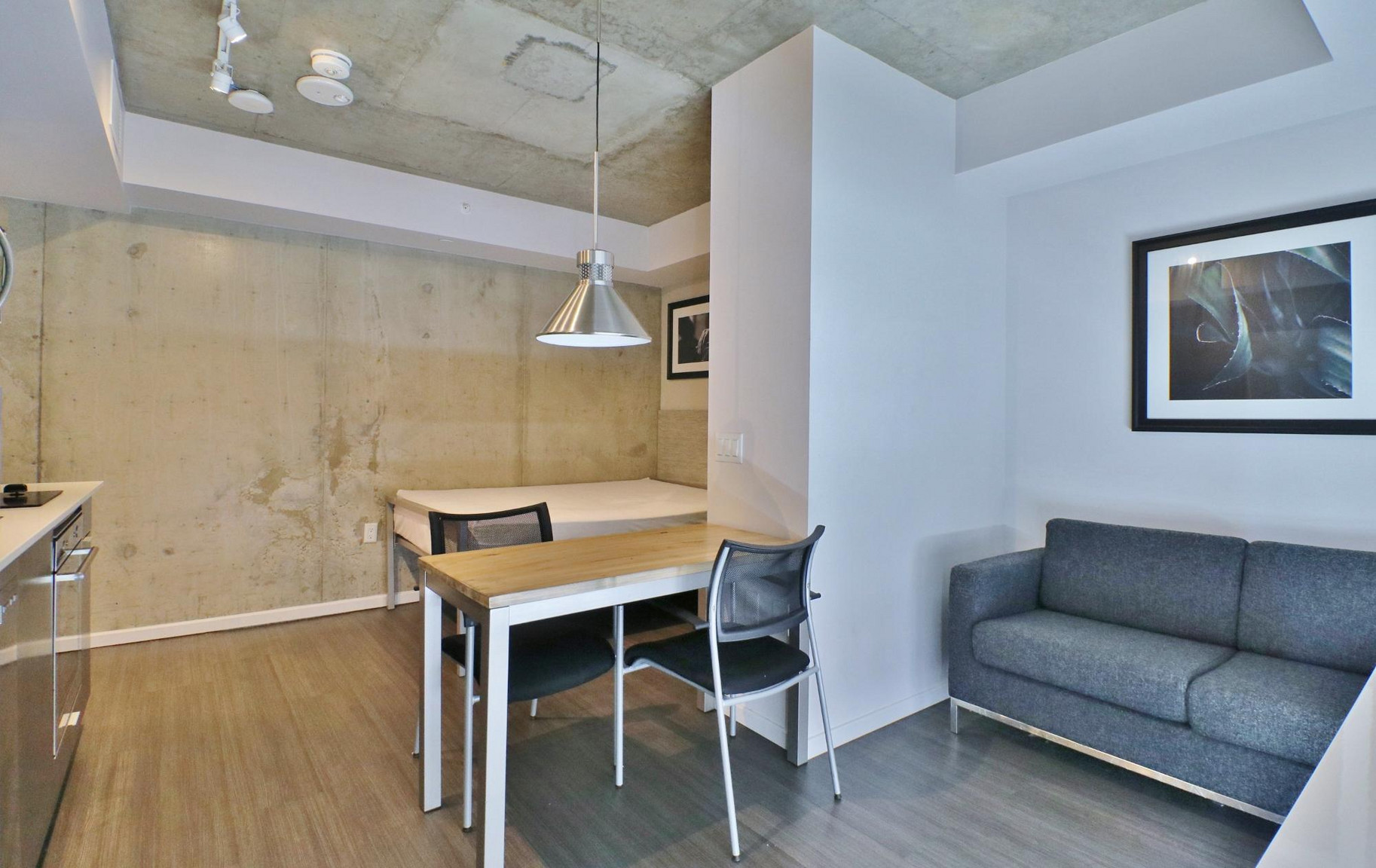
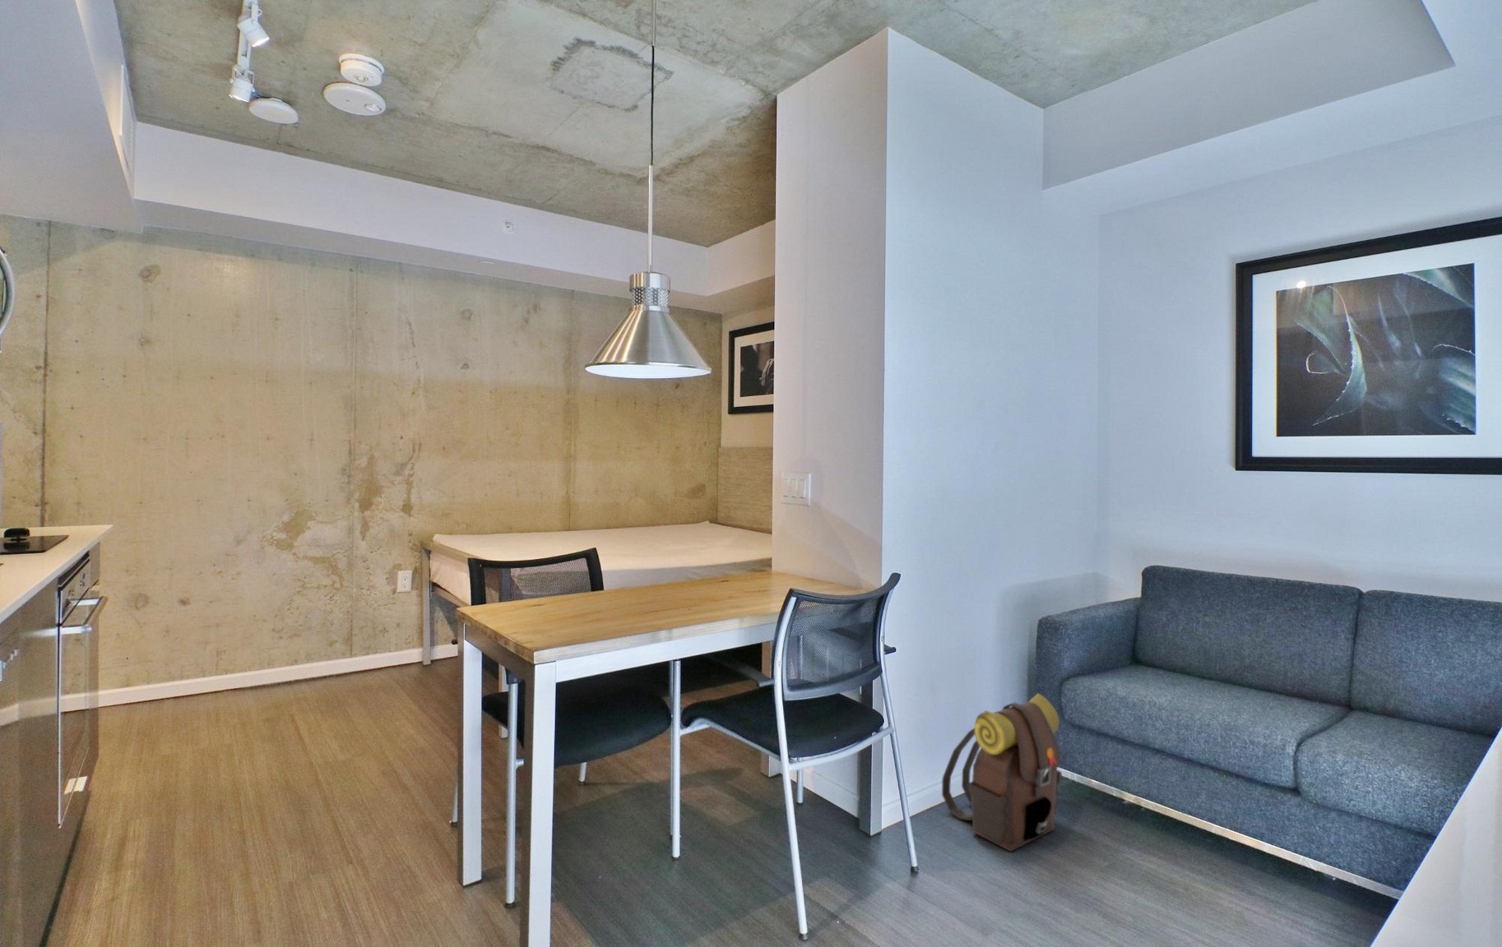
+ backpack (1000, 760)
